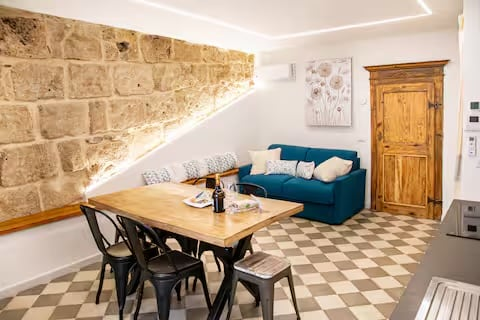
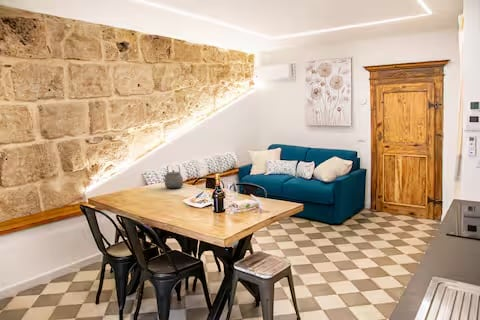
+ tea kettle (171, 176)
